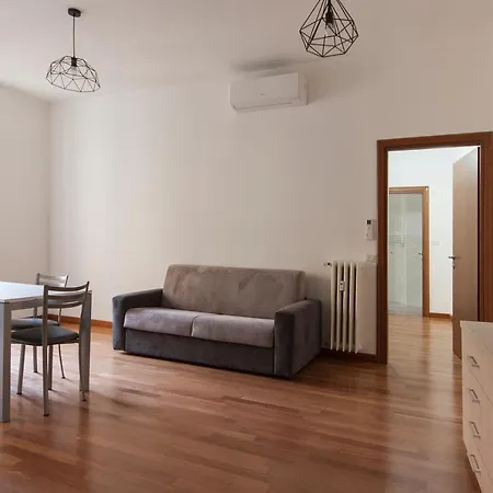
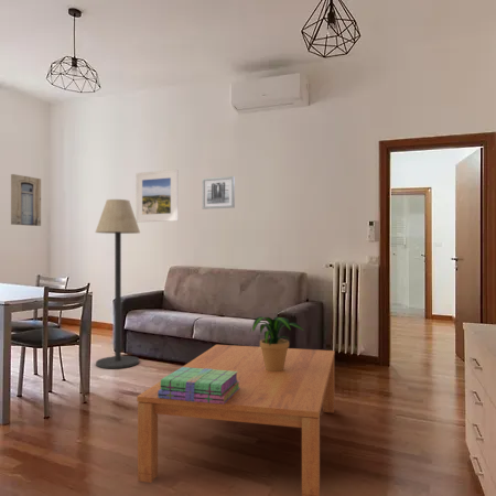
+ coffee table (254, 403)
+ potted plant (273, 342)
+ wall art (25, 201)
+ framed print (157, 196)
+ stack of books (200, 384)
+ wall art (217, 193)
+ floor lamp (118, 281)
